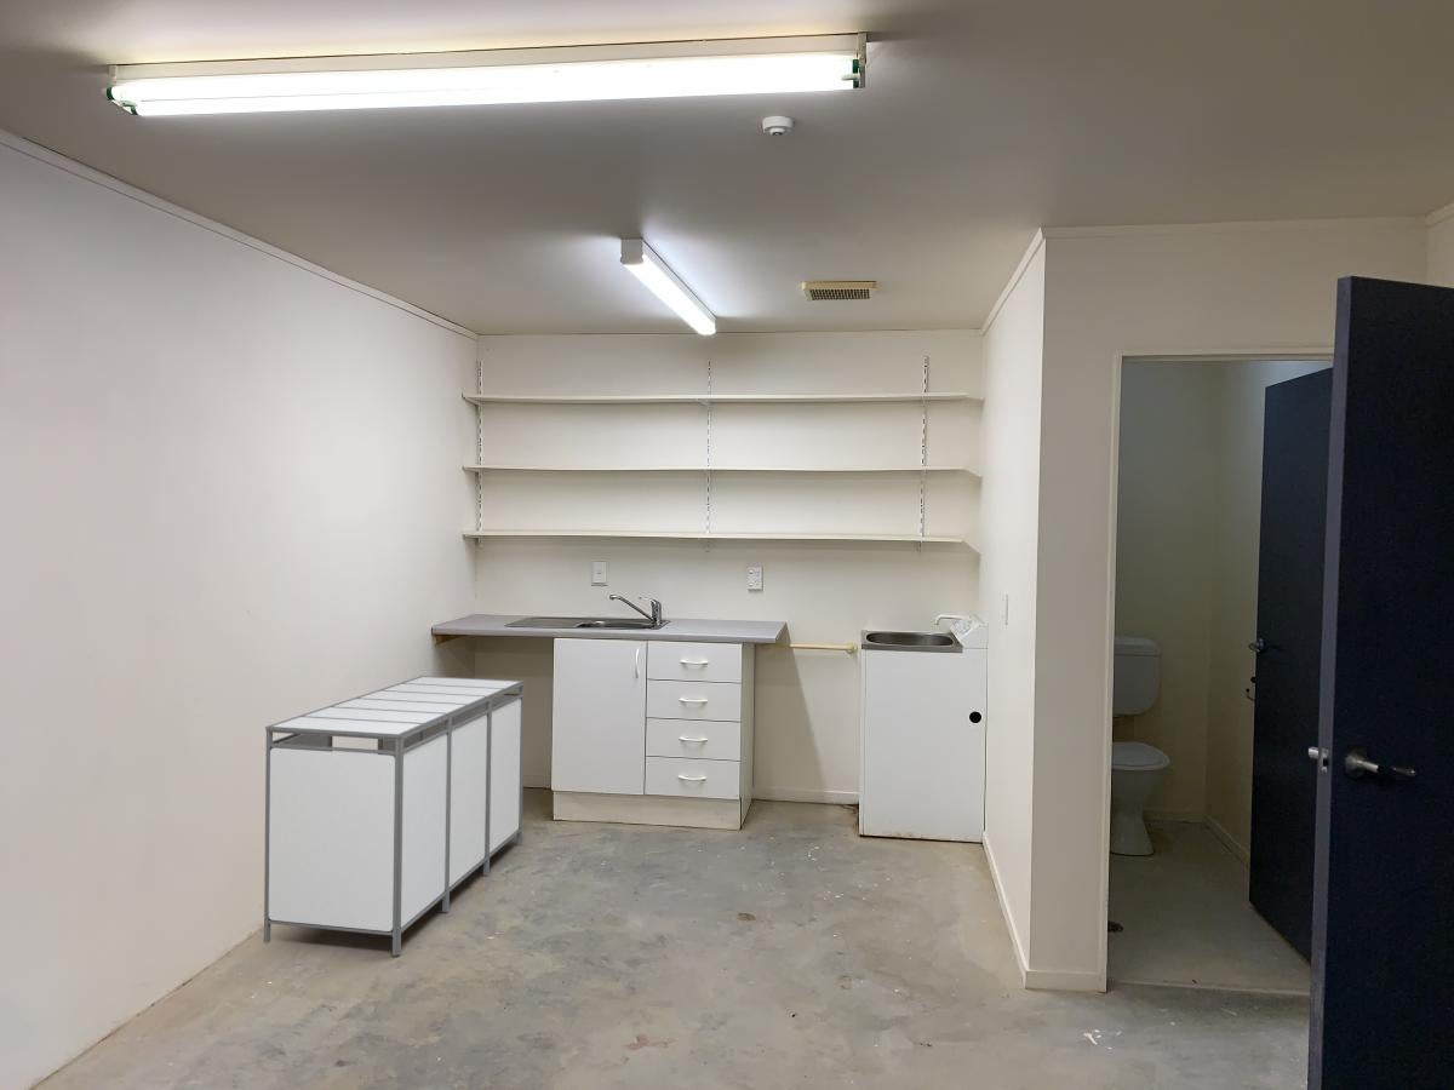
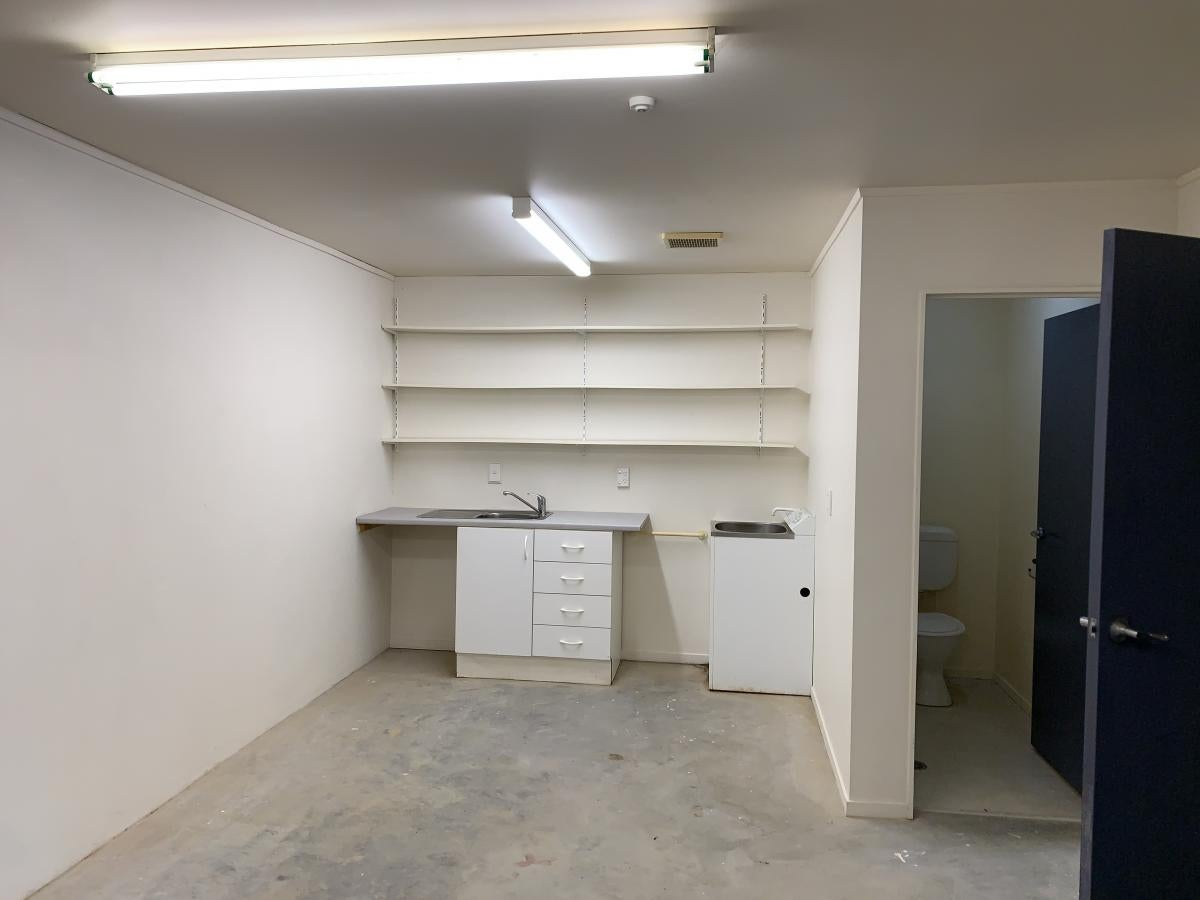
- storage bin (411, 793)
